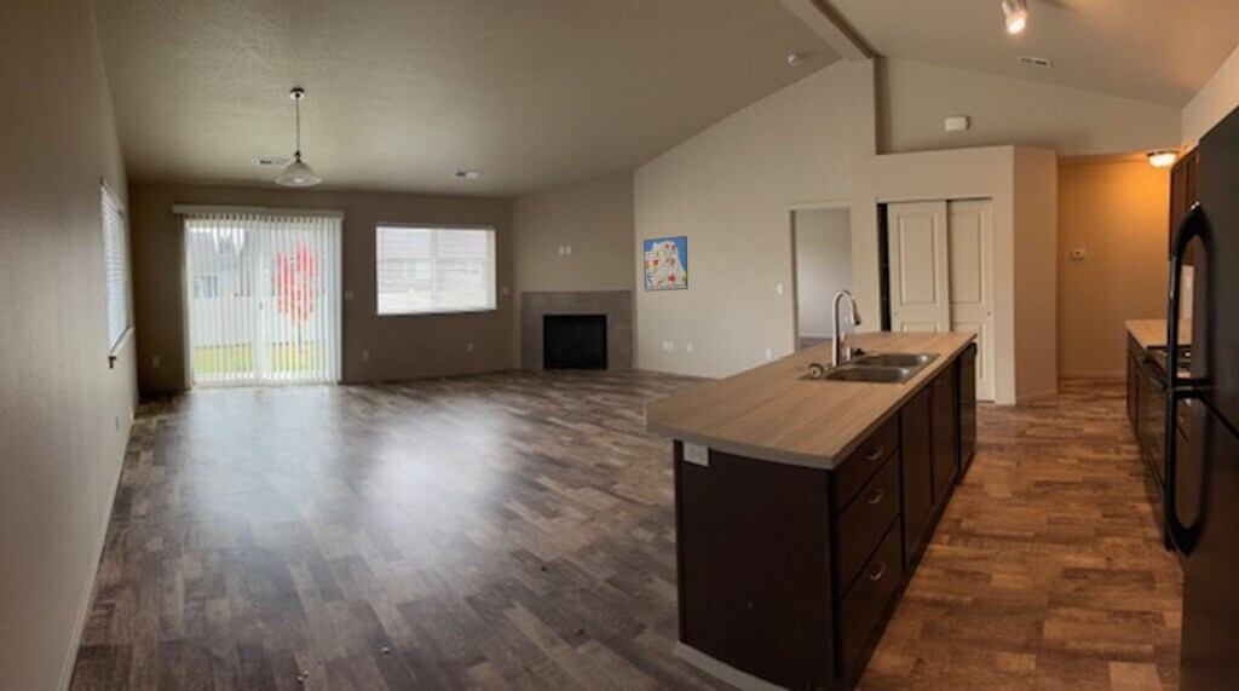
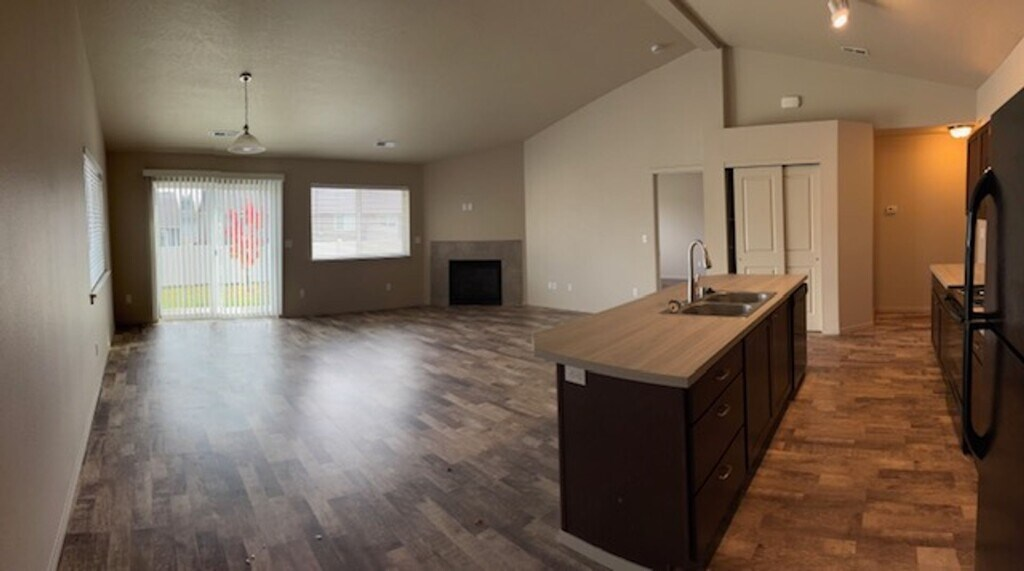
- wall art (664, 264)
